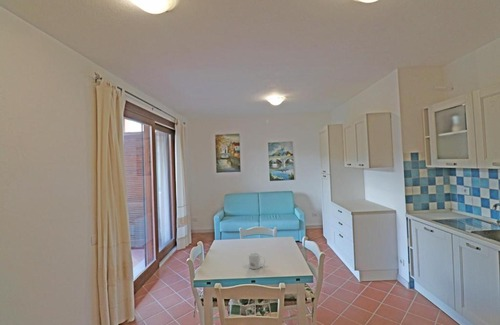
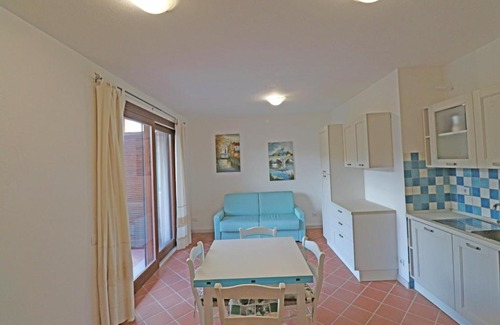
- mug (257, 260)
